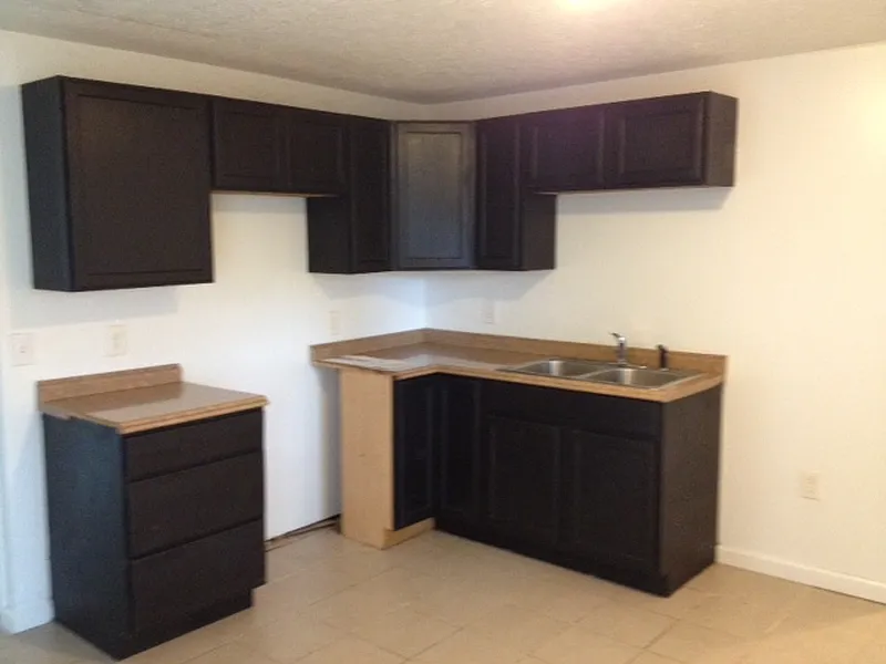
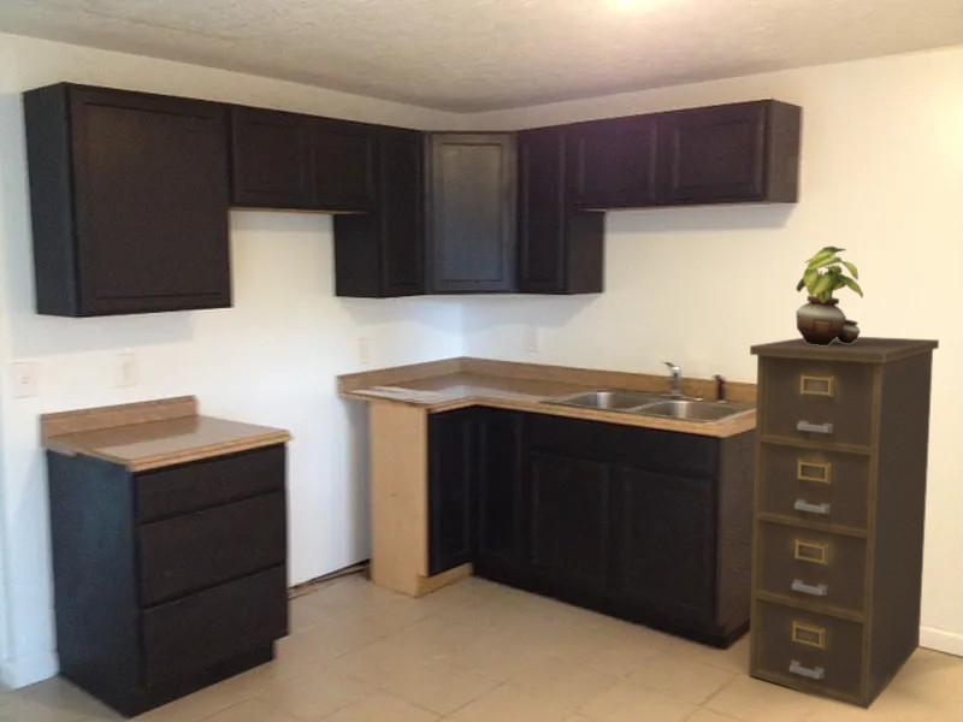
+ filing cabinet (841, 504)
+ potted plant (829, 295)
